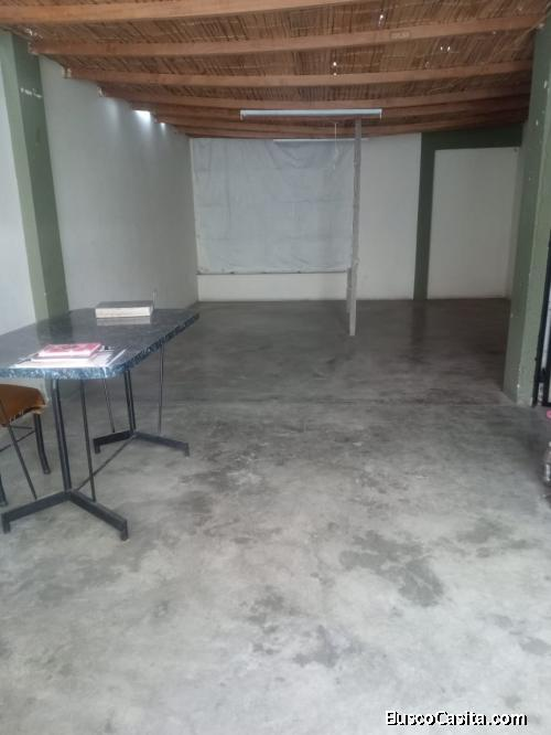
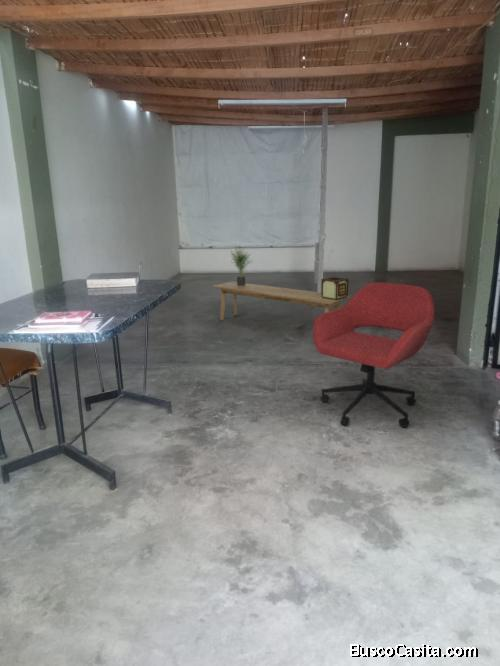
+ bench (277, 300)
+ lantern (334, 288)
+ potted plant (242, 264)
+ office chair (373, 351)
